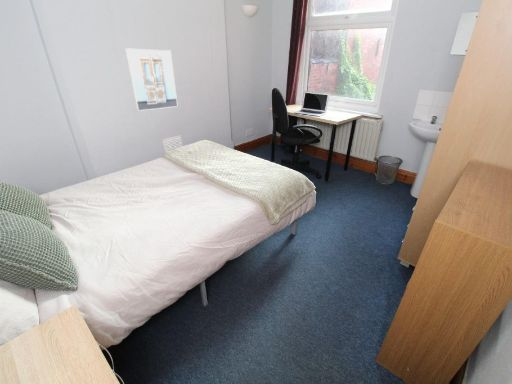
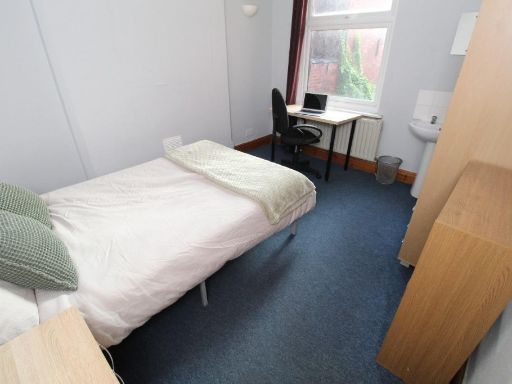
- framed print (154, 80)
